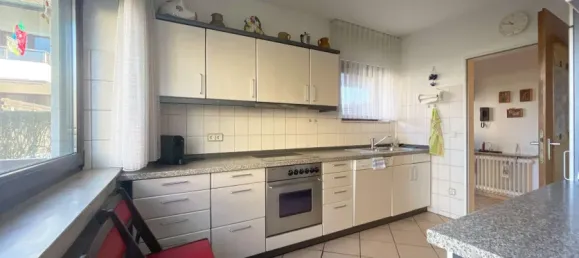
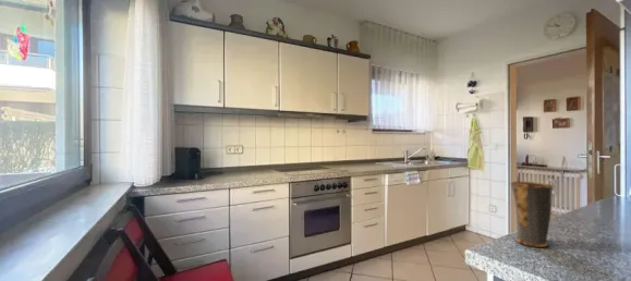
+ mug (529, 212)
